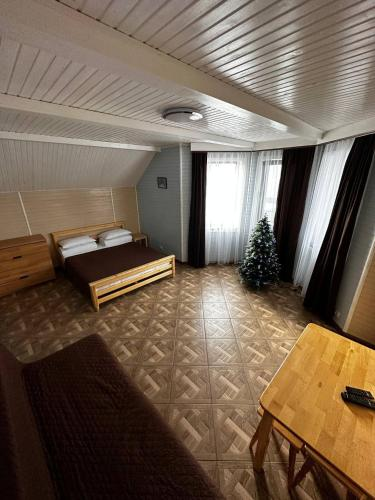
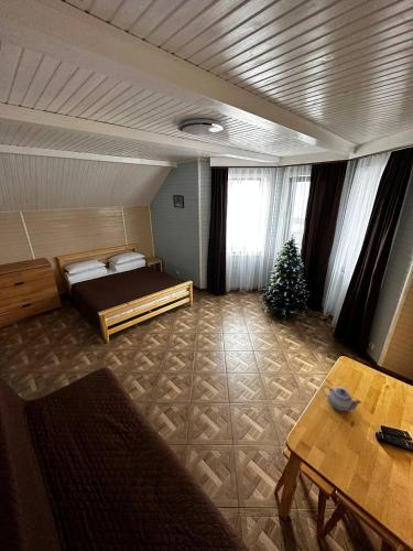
+ teapot (340, 397)
